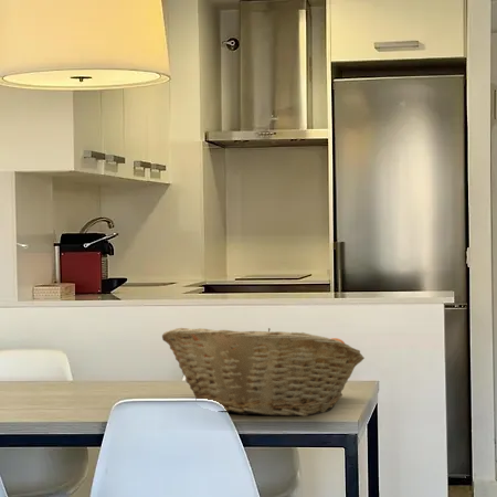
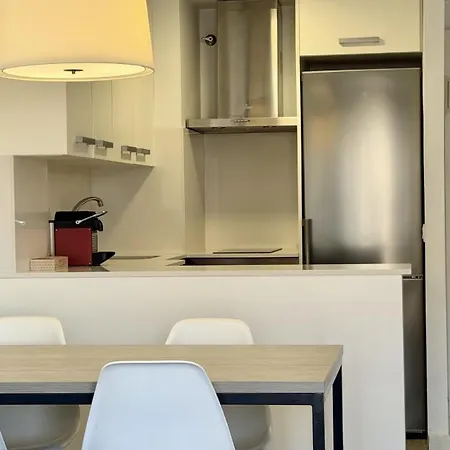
- fruit basket (261, 363)
